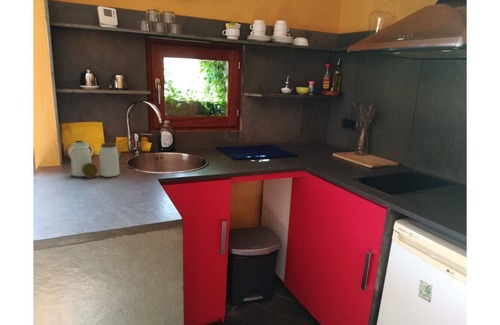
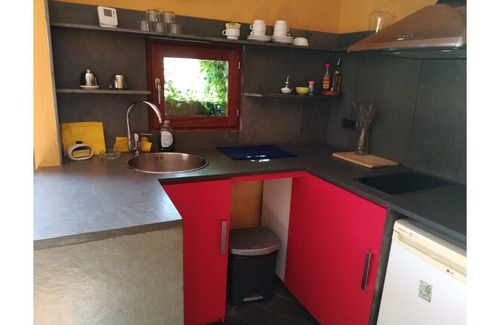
- jar (90, 159)
